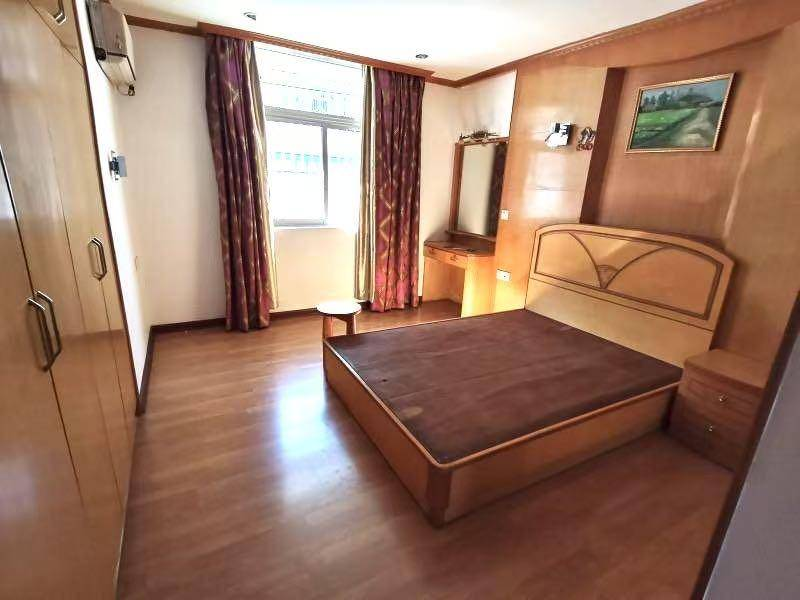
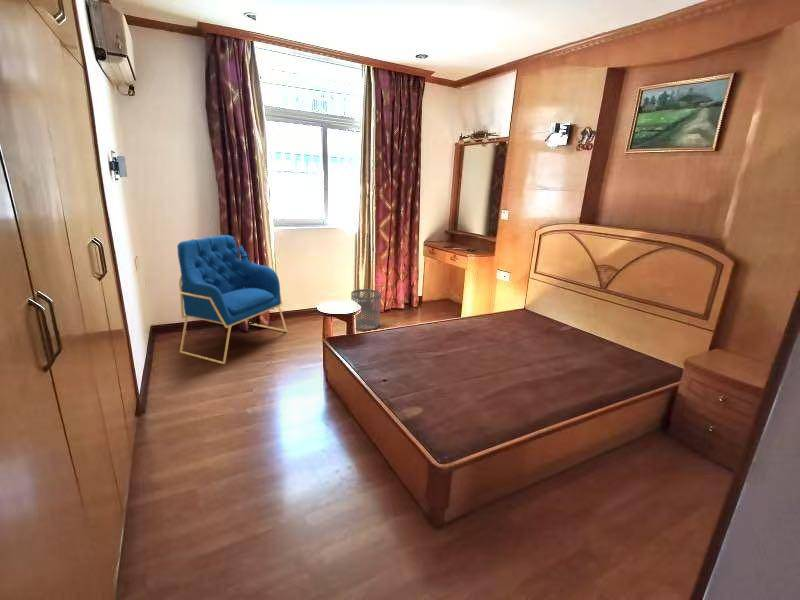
+ armchair (233, 292)
+ waste bin (366, 309)
